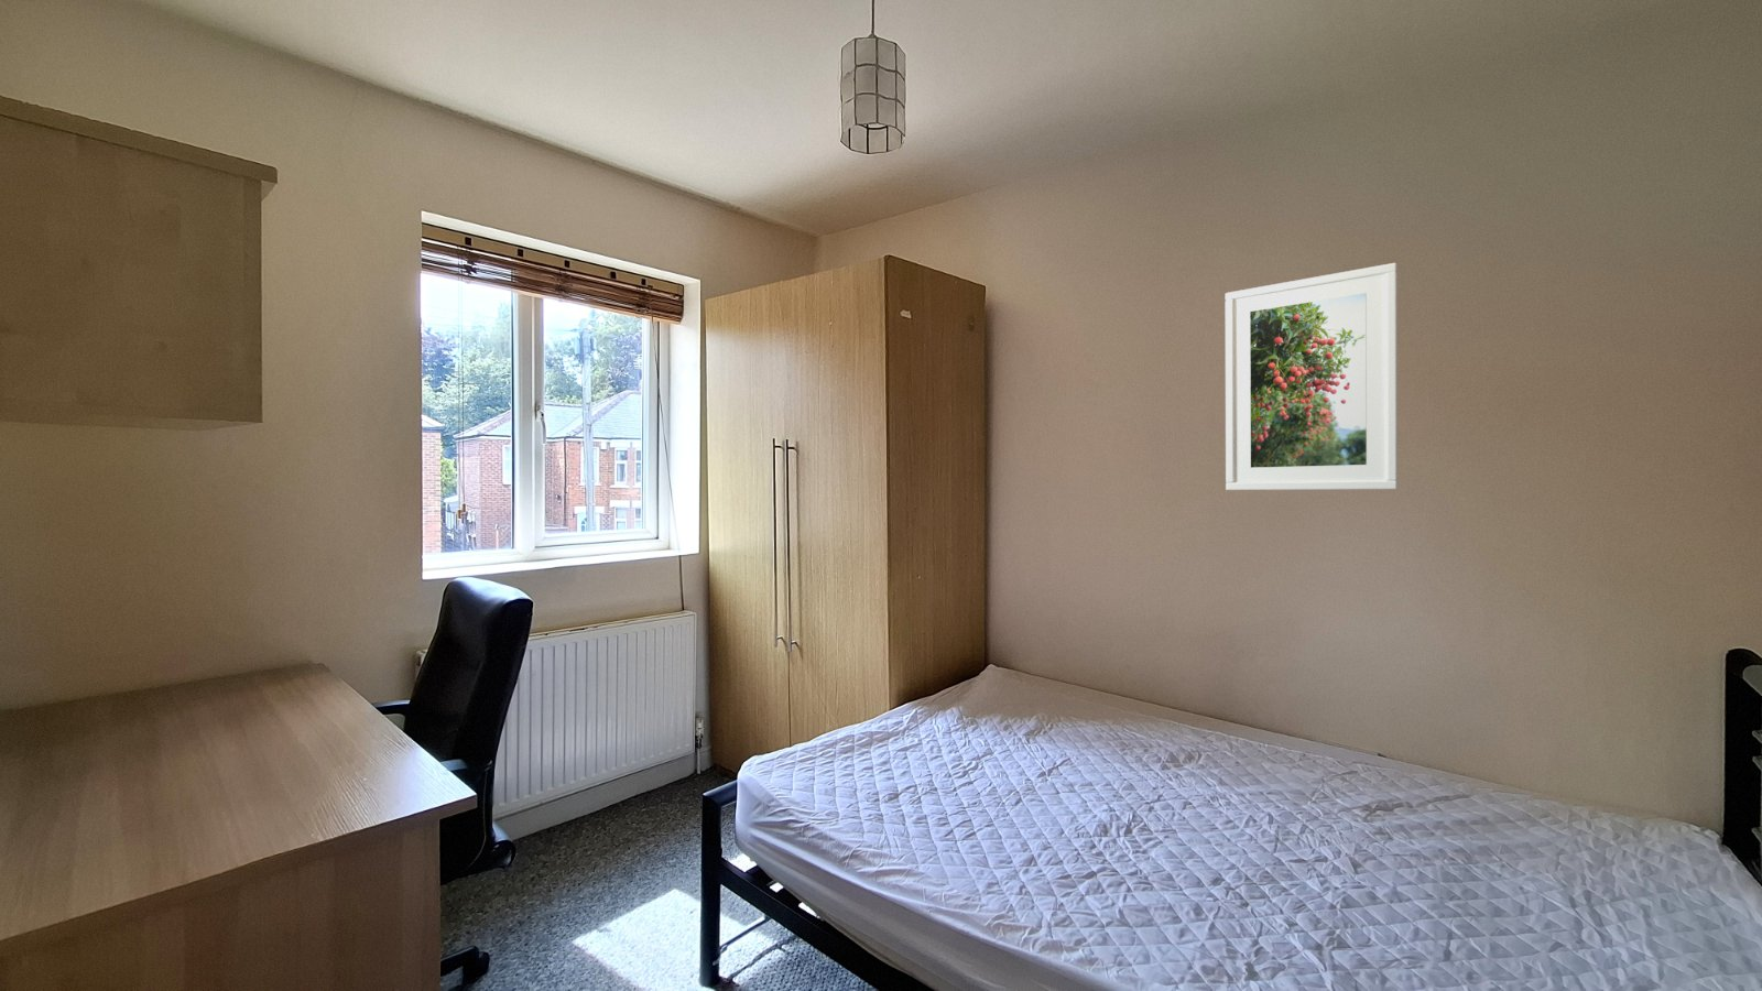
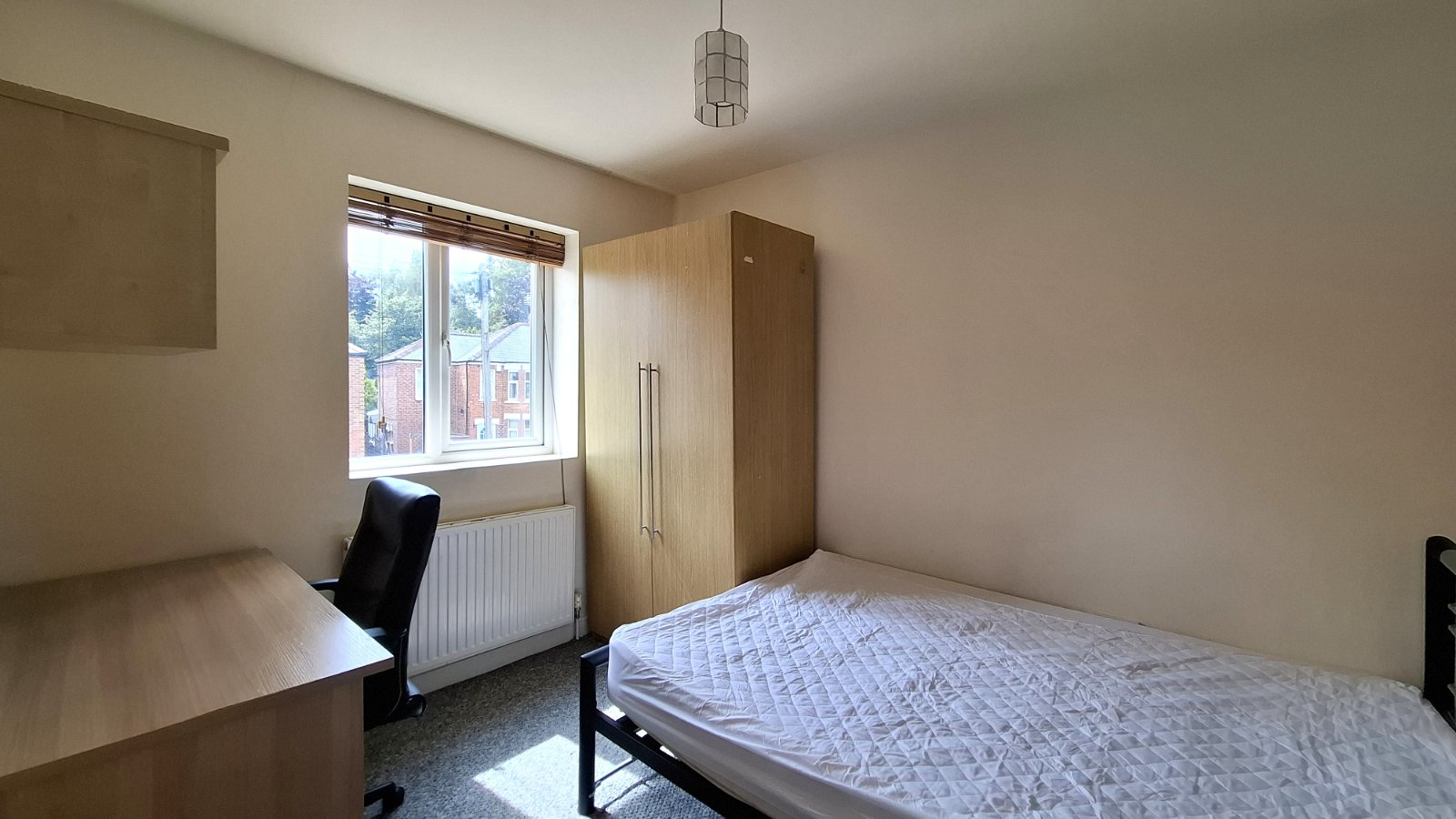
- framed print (1305, 385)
